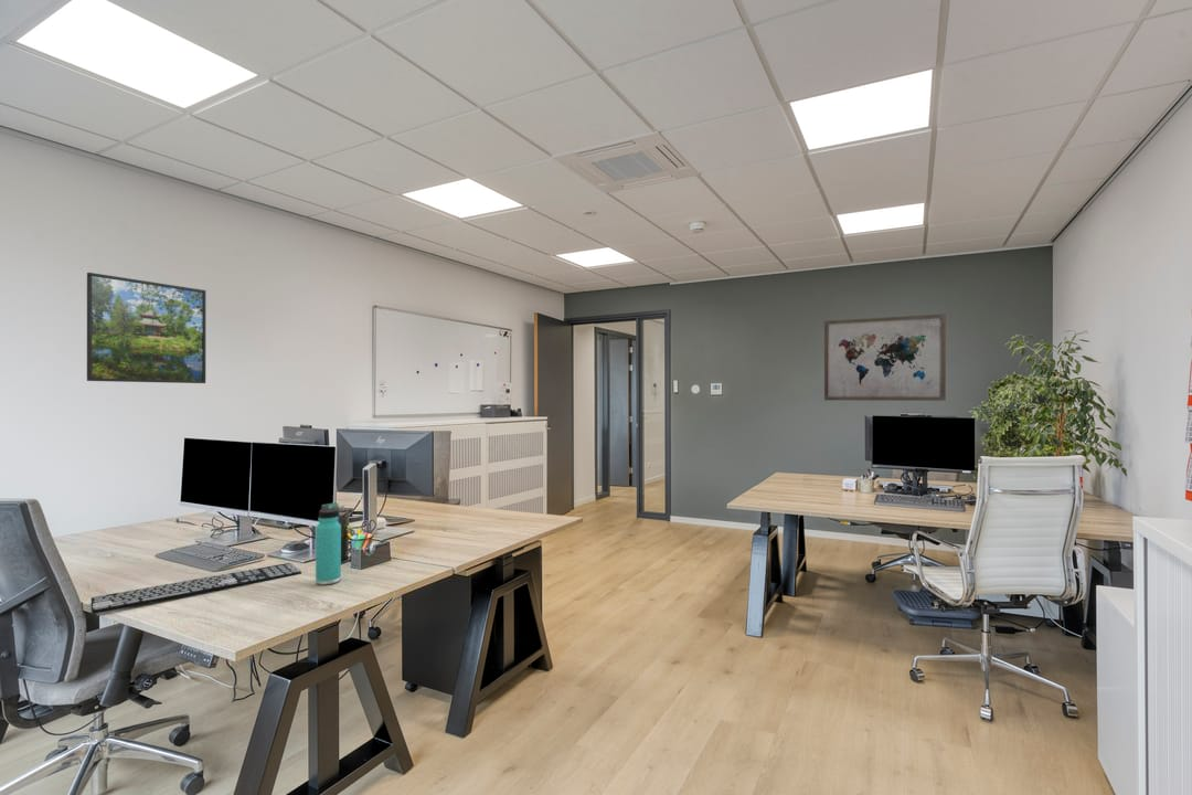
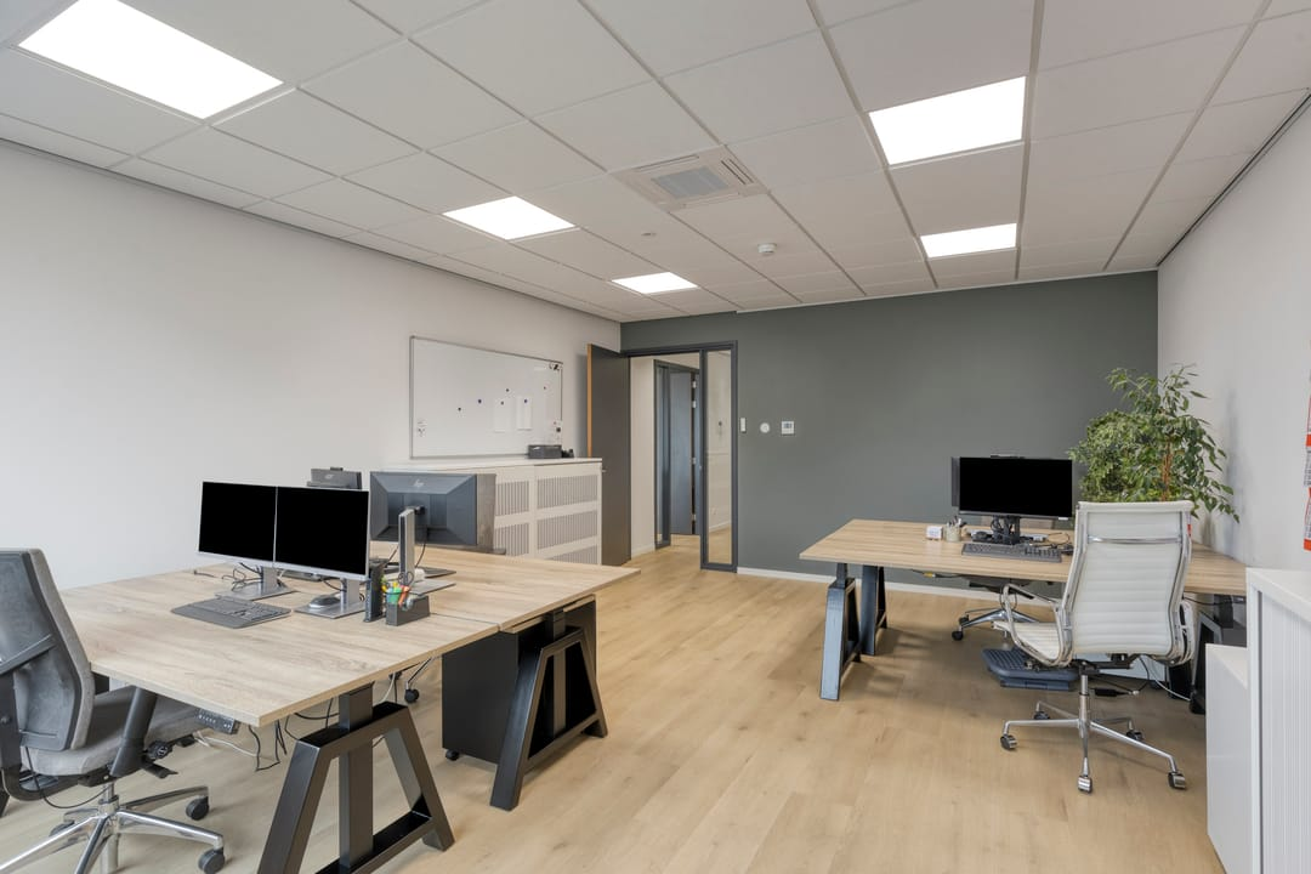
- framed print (150, 331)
- keyboard (203, 583)
- thermos bottle (328, 542)
- wall art (882, 359)
